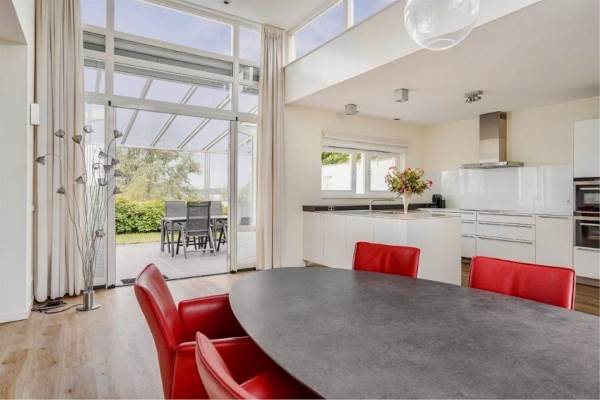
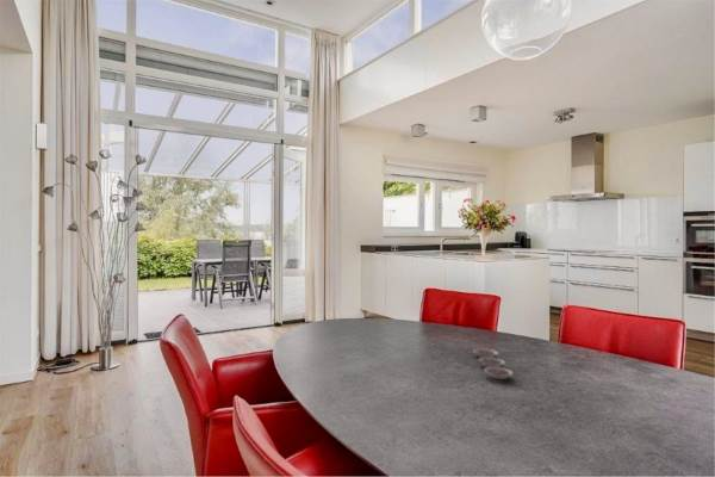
+ plate (491, 363)
